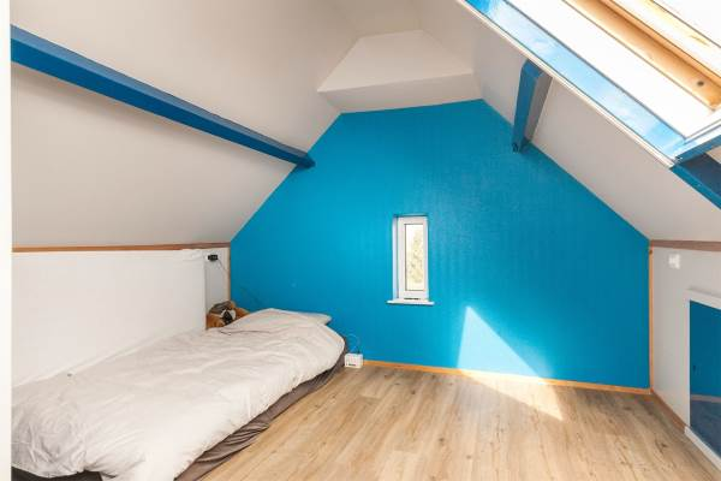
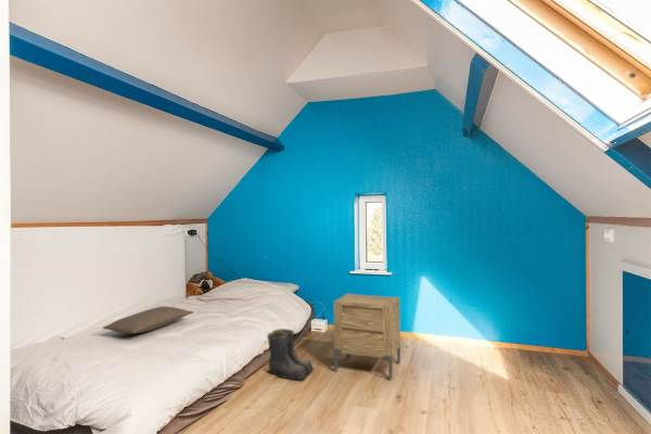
+ pillow (151, 319)
+ nightstand (367, 333)
+ boots (290, 353)
